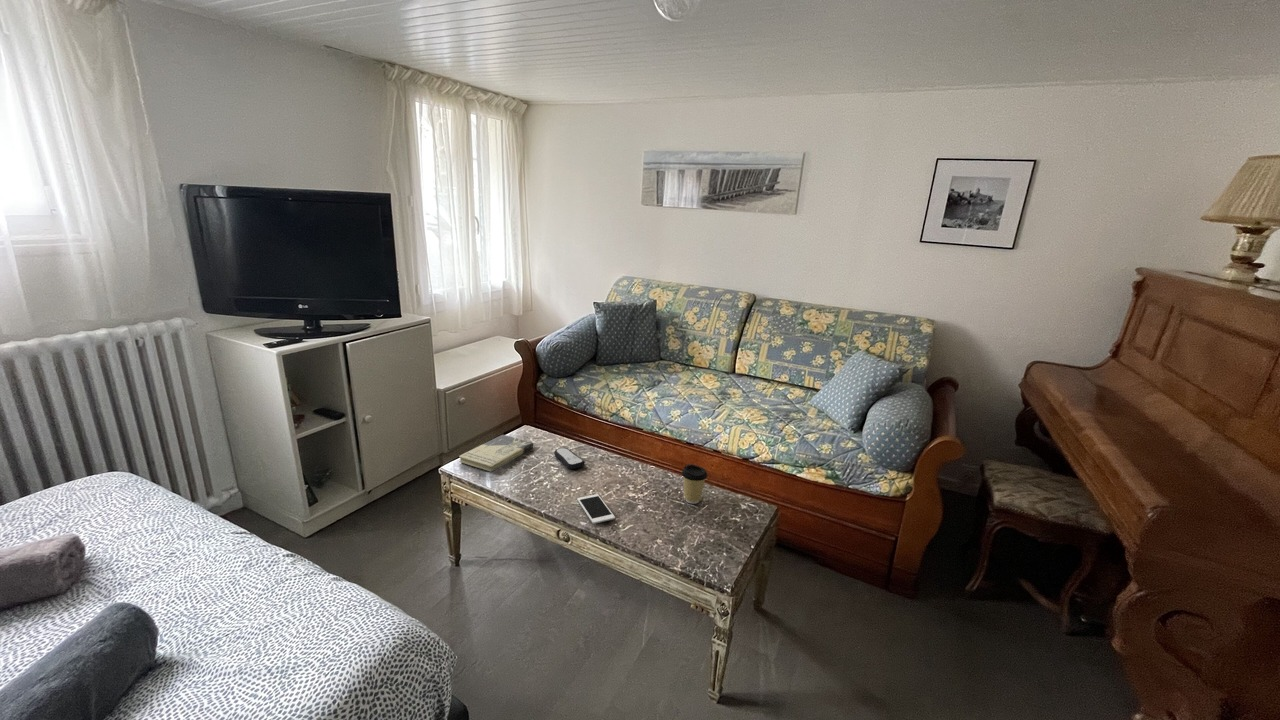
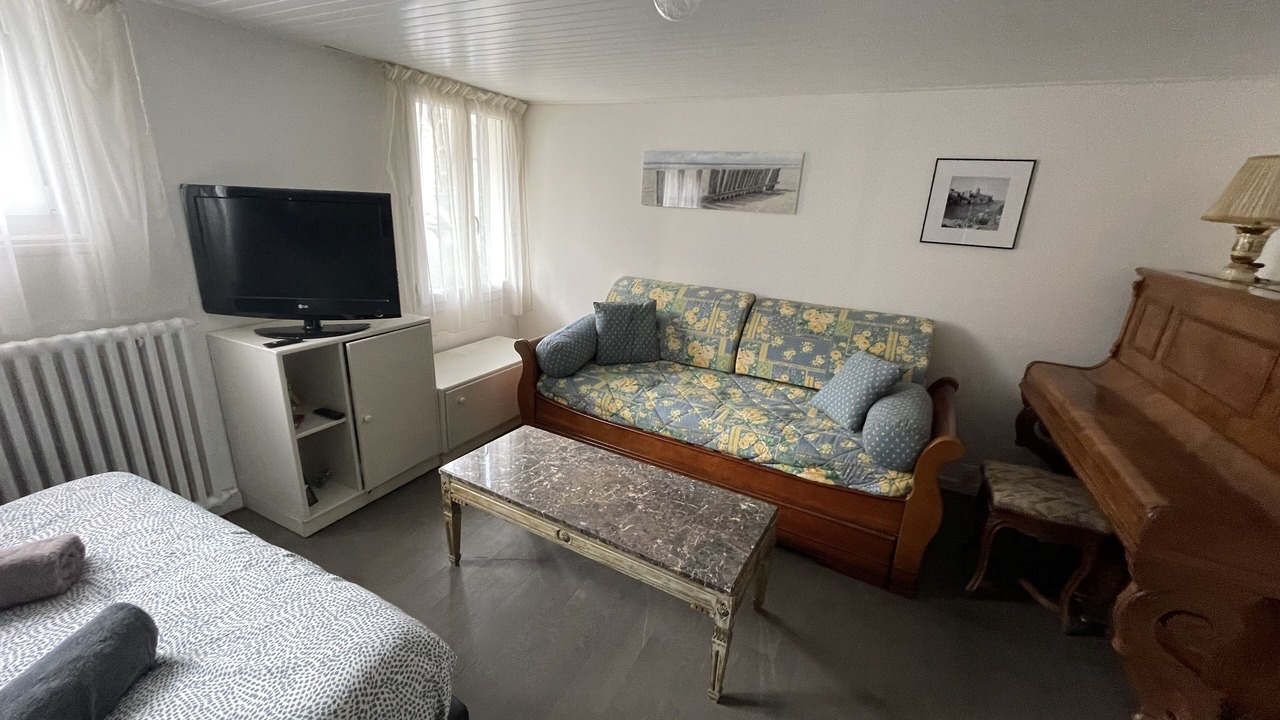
- remote control (568, 457)
- book (497, 451)
- cell phone (595, 508)
- coffee cup (693, 484)
